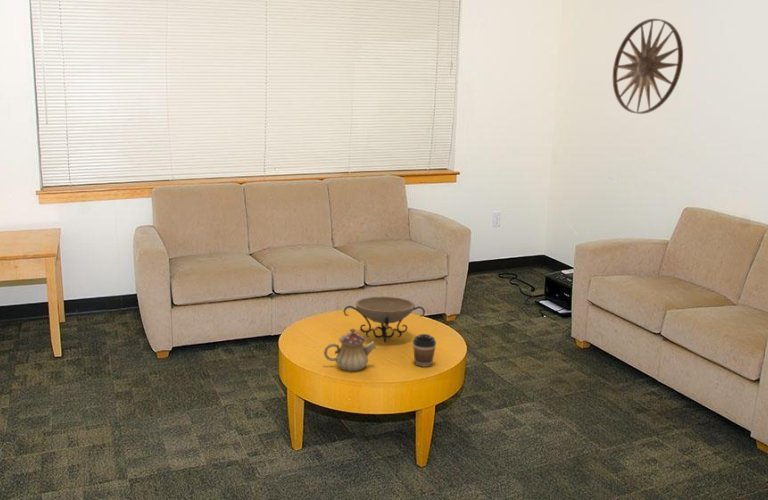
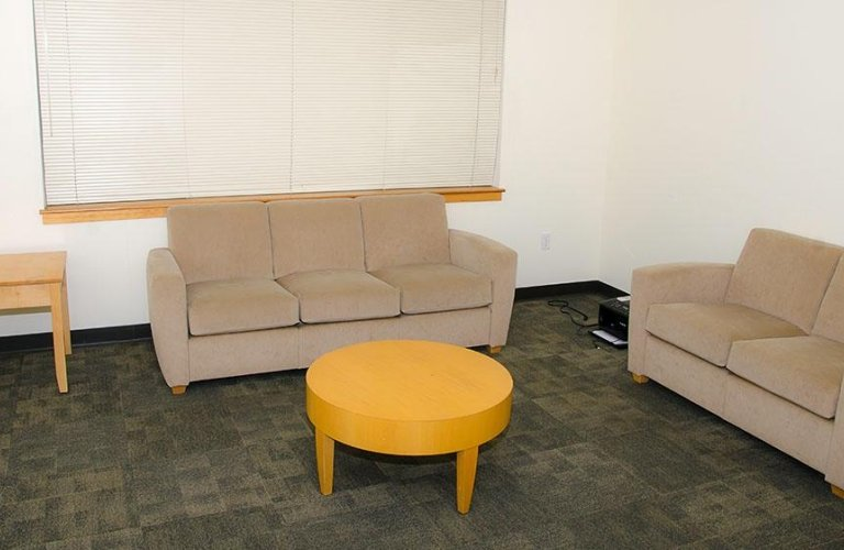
- coffee cup (424, 349)
- wall art (645, 66)
- decorative bowl (384, 320)
- teapot (350, 347)
